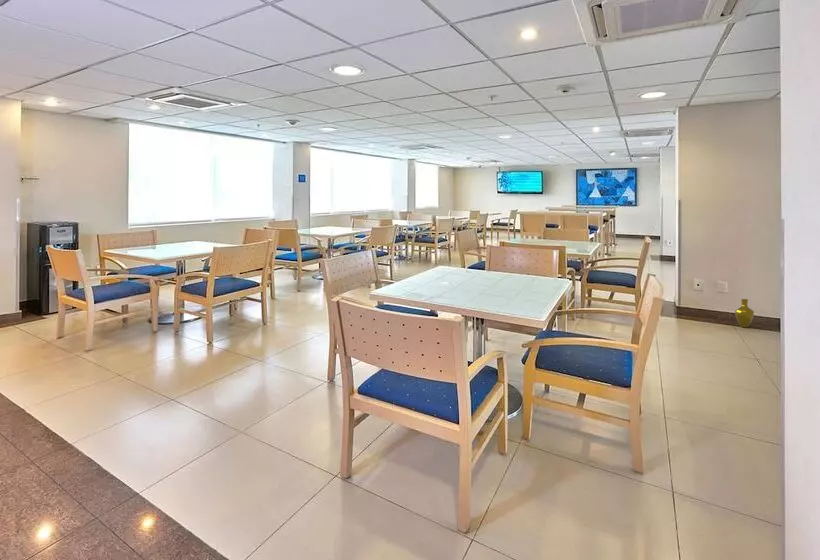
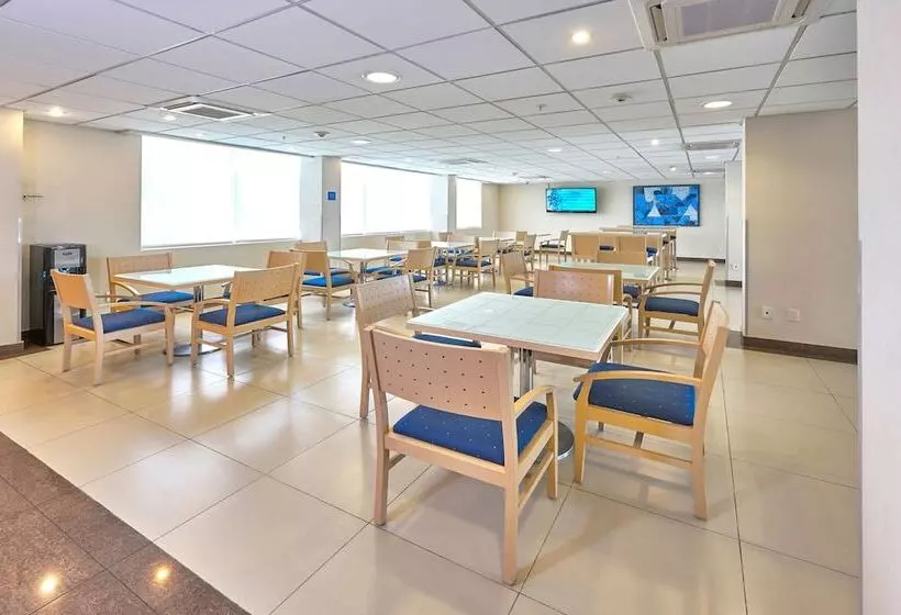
- vase (744, 313)
